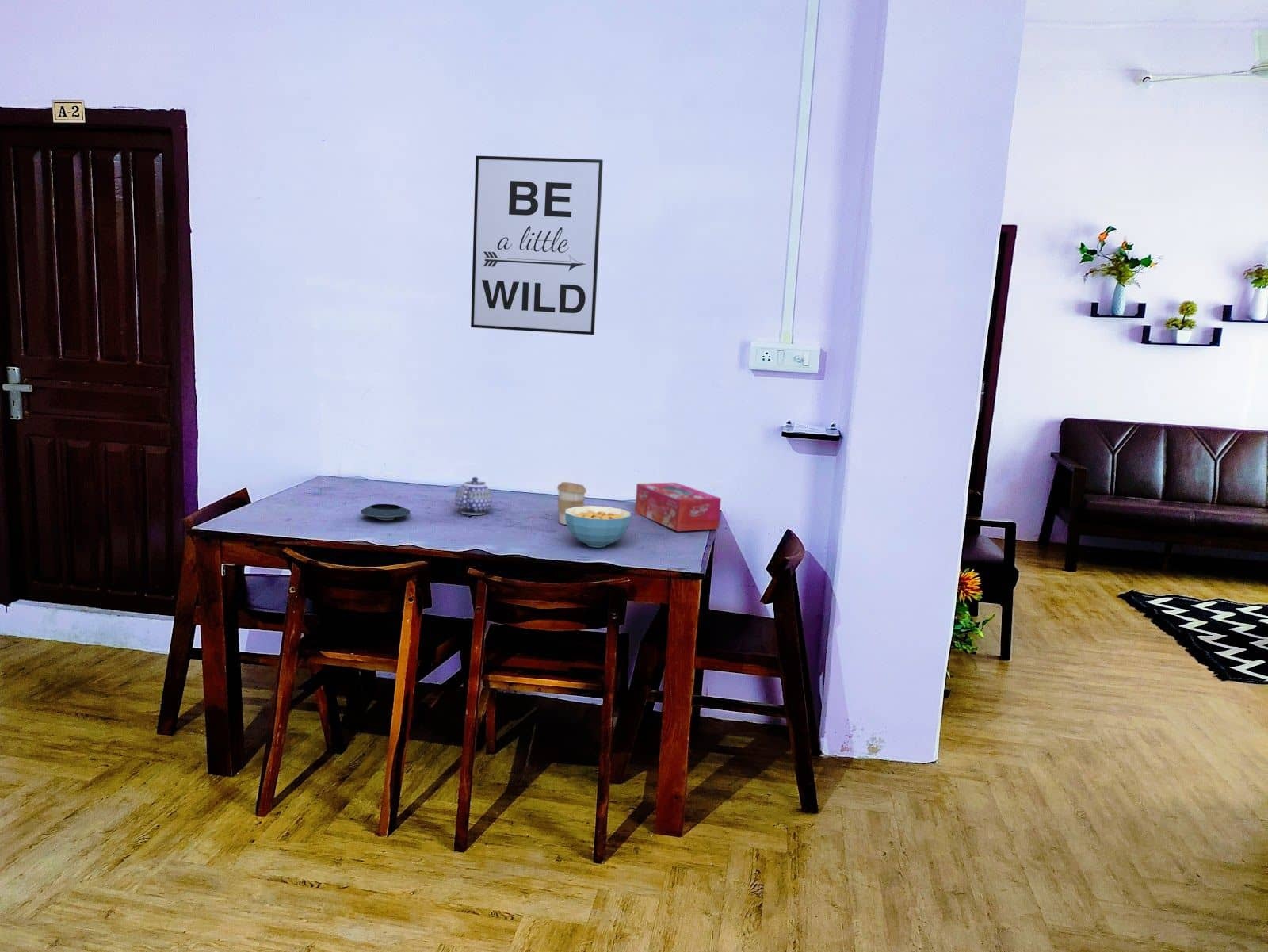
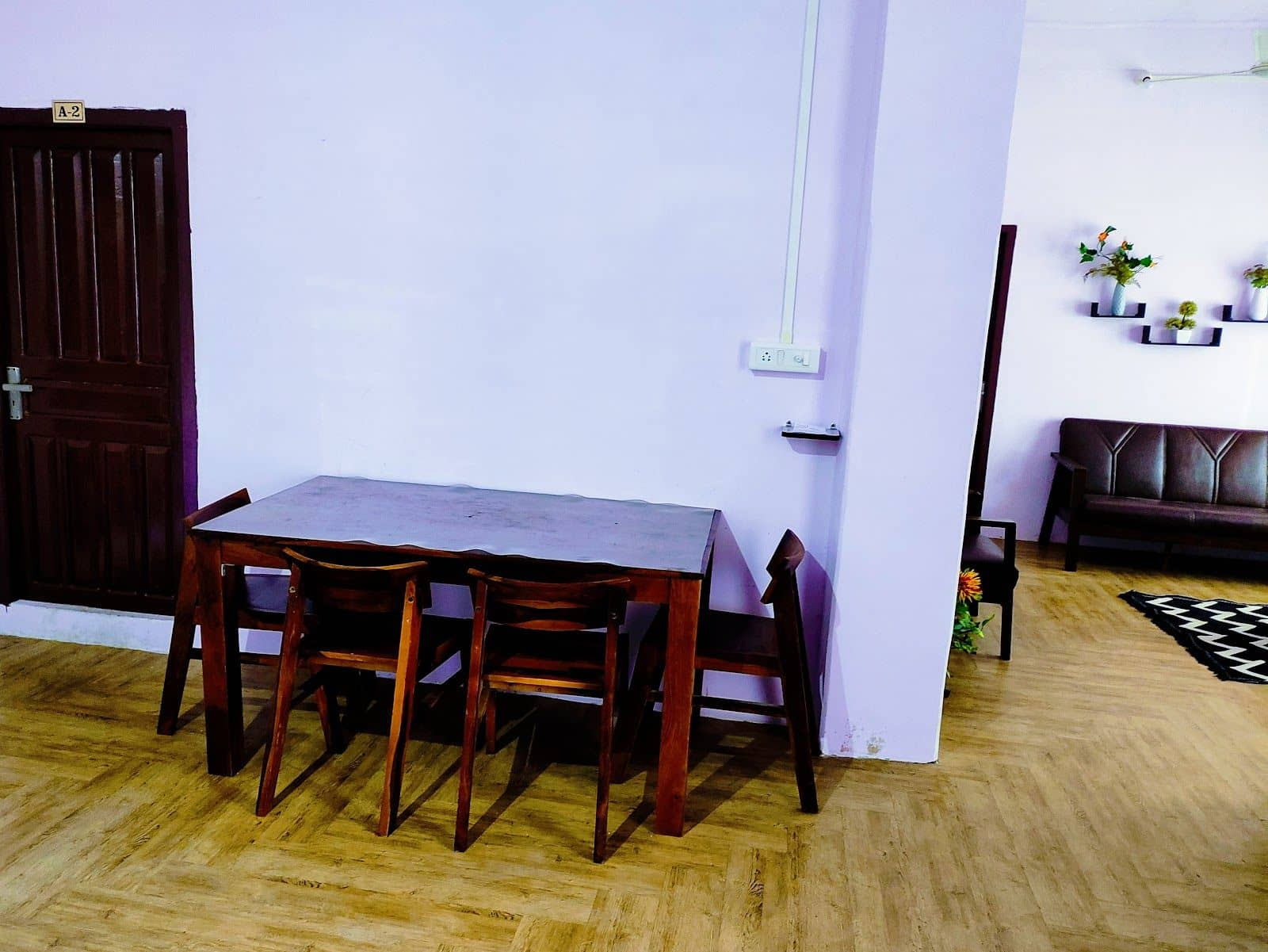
- tissue box (676, 505)
- cereal bowl (597, 529)
- coffee cup (571, 503)
- wall art (535, 246)
- saucer (385, 510)
- teapot (474, 495)
